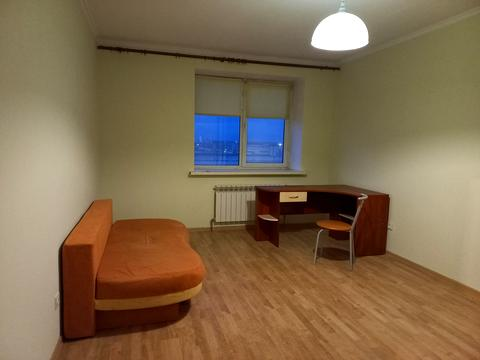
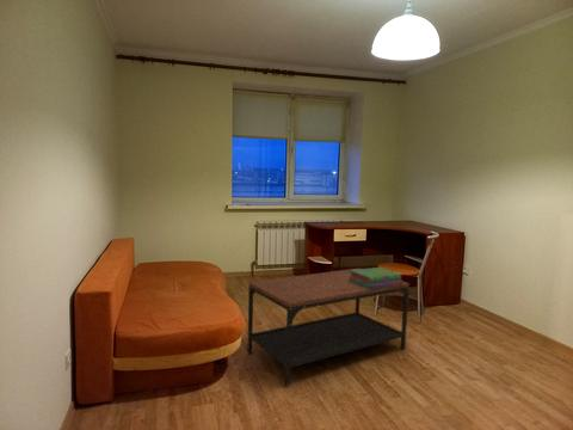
+ coffee table (328, 318)
+ stack of books (375, 277)
